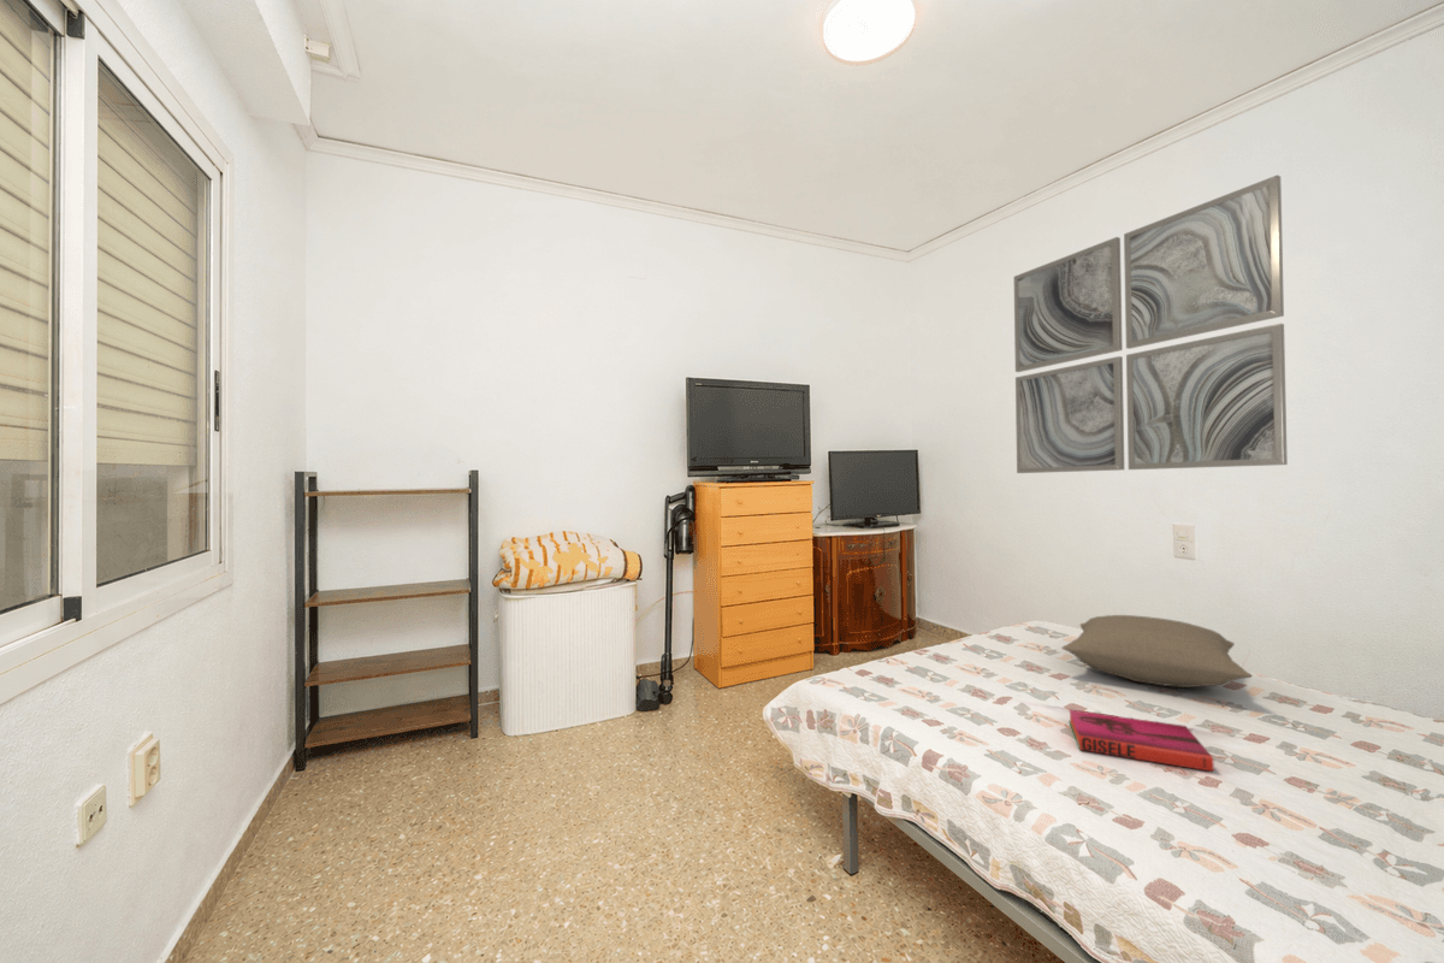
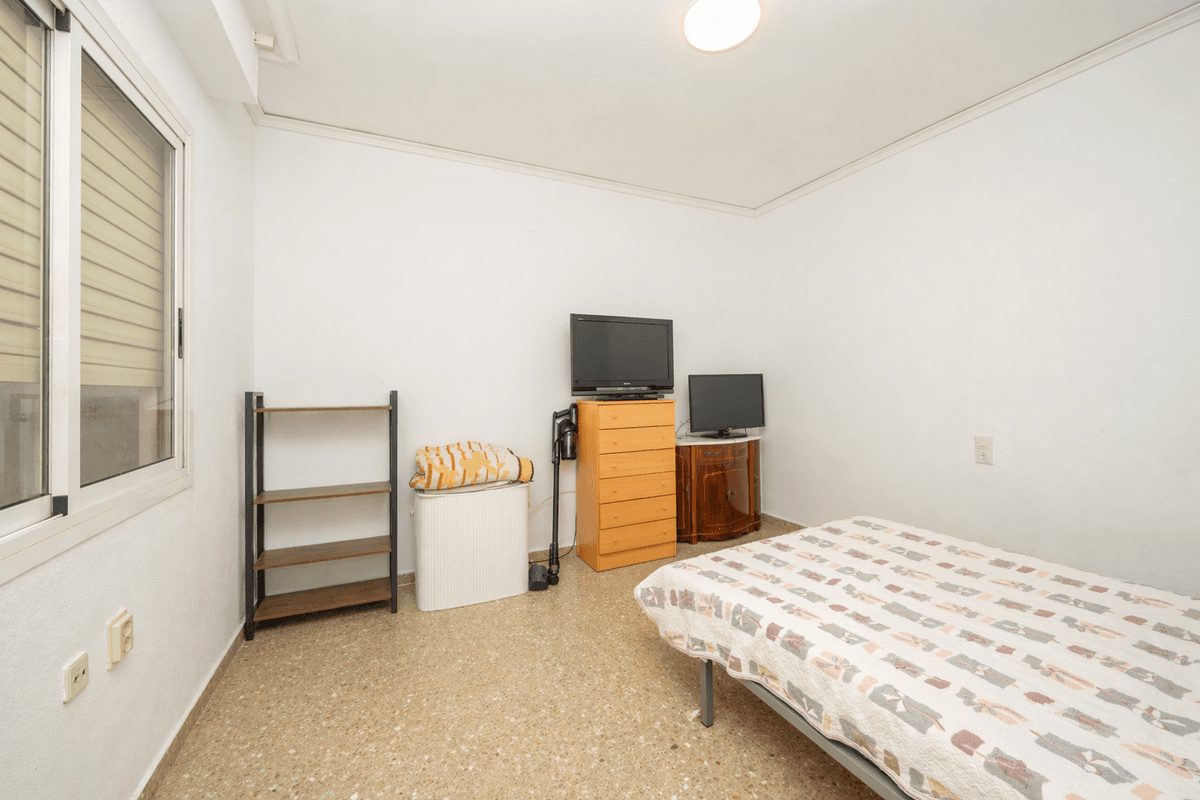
- wall art (1122, 349)
- hardback book (1134, 737)
- pillow (1150, 646)
